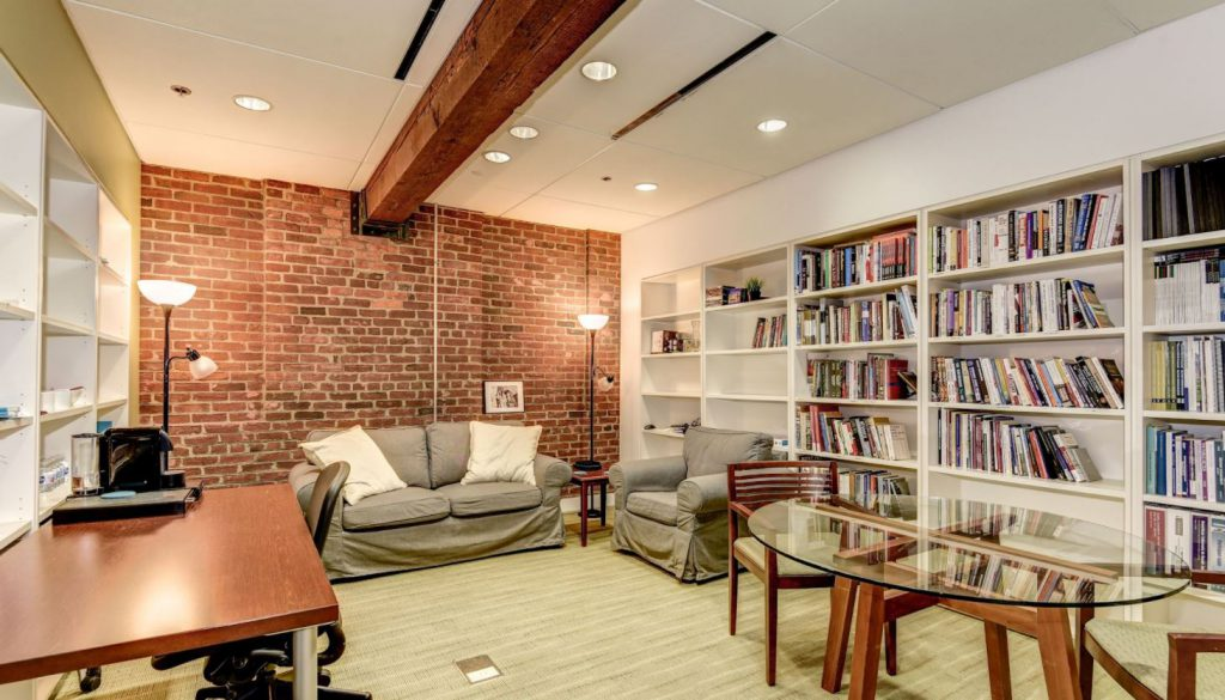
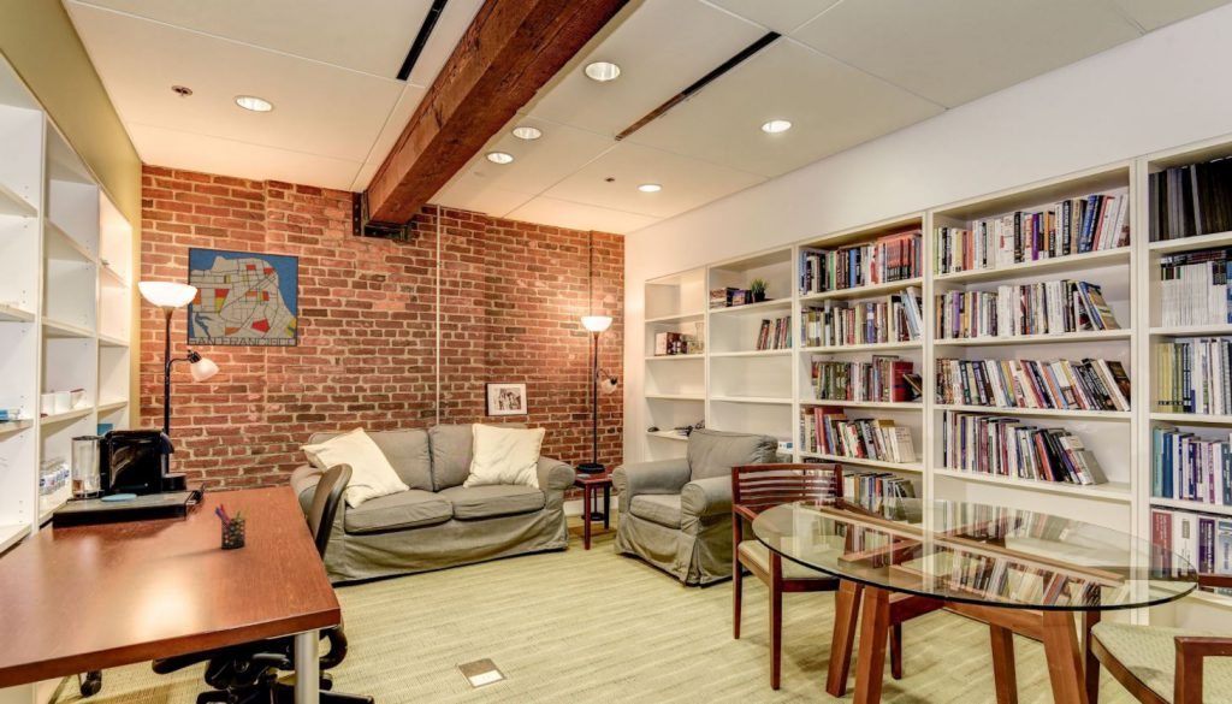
+ pen holder (232, 523)
+ wall art (244, 298)
